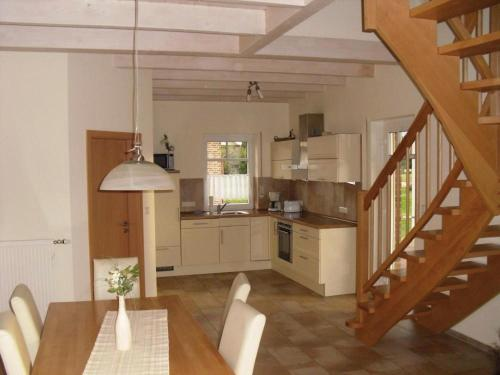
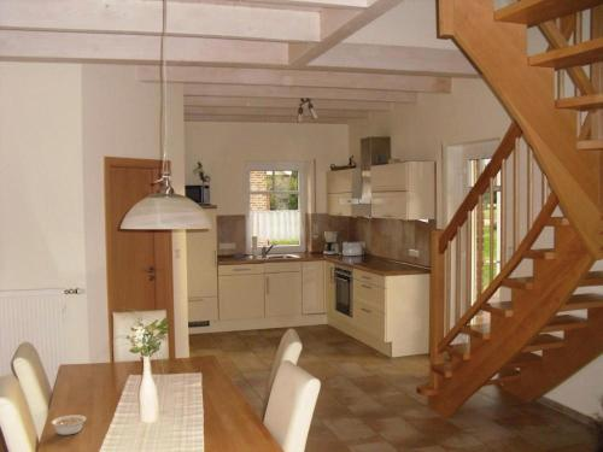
+ legume (70, 424)
